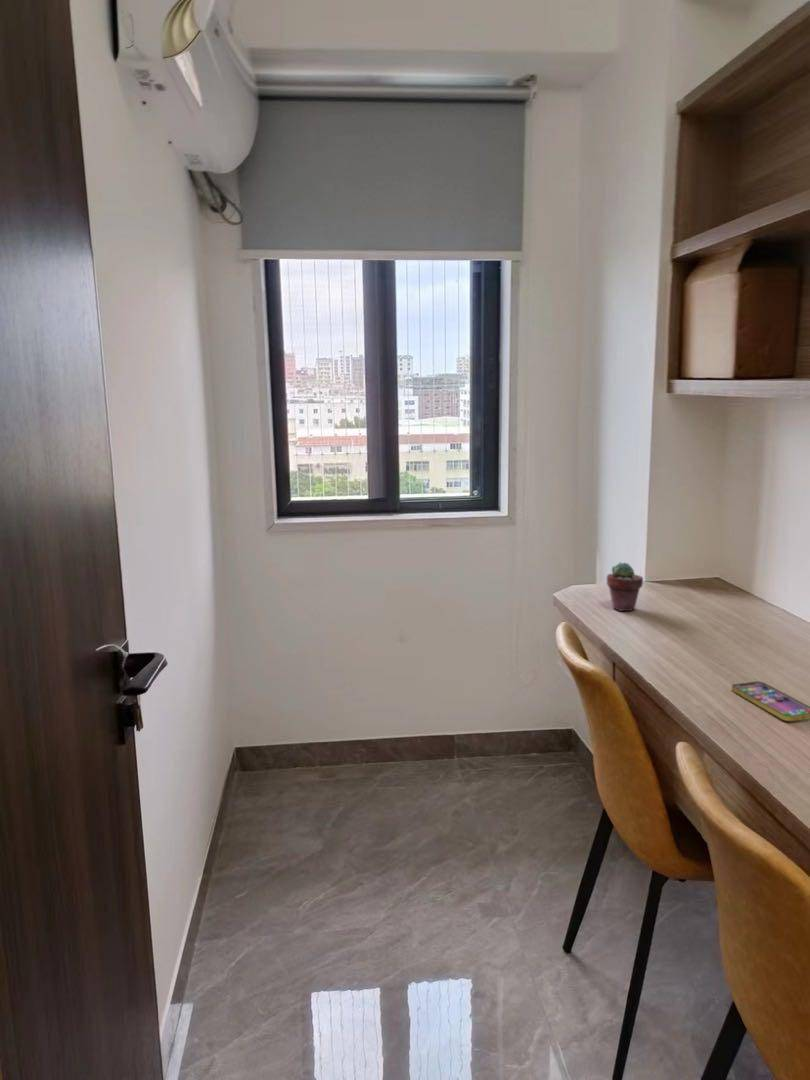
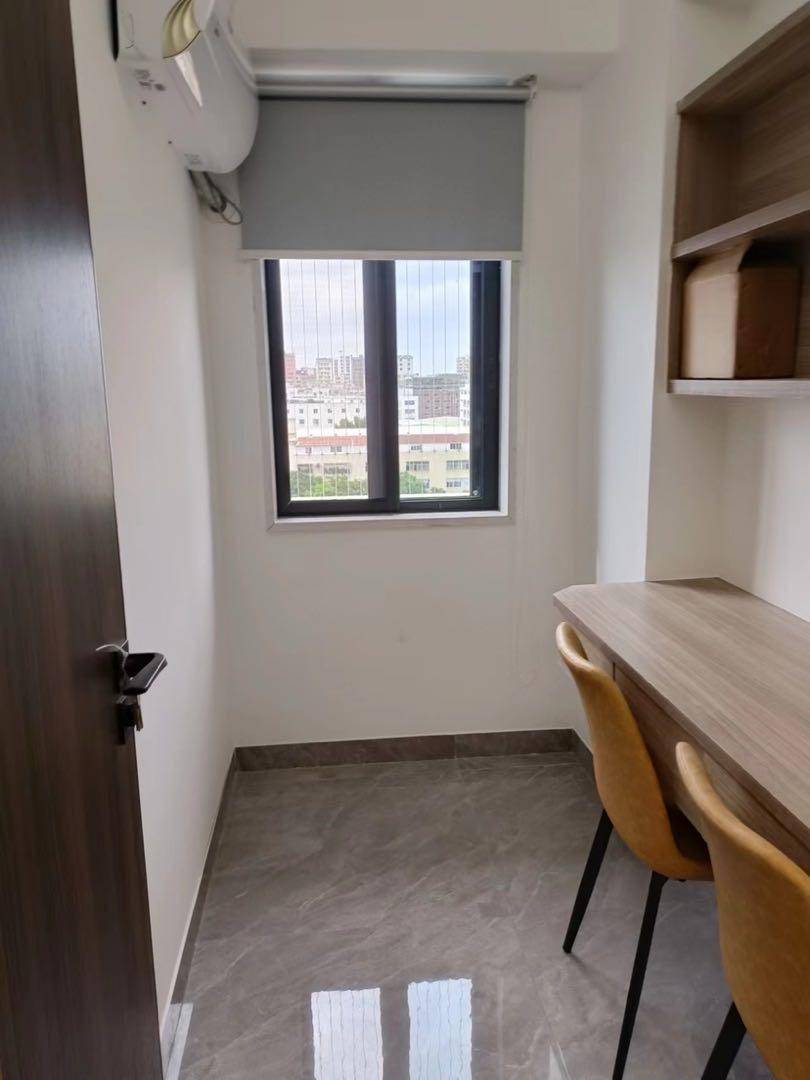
- potted succulent (624, 585)
- smartphone (772, 700)
